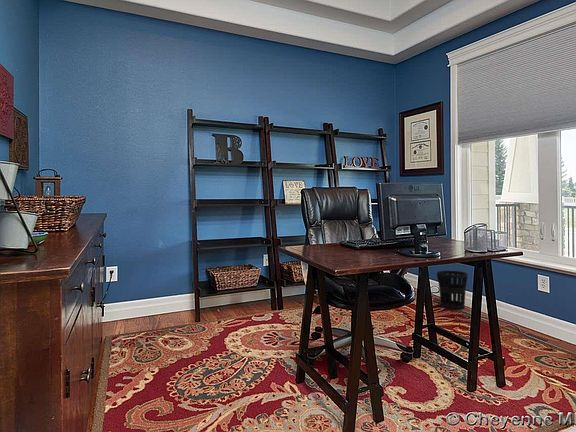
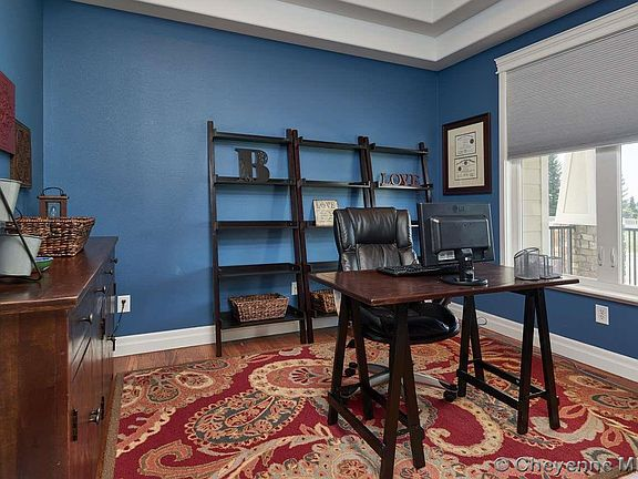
- wastebasket (452, 289)
